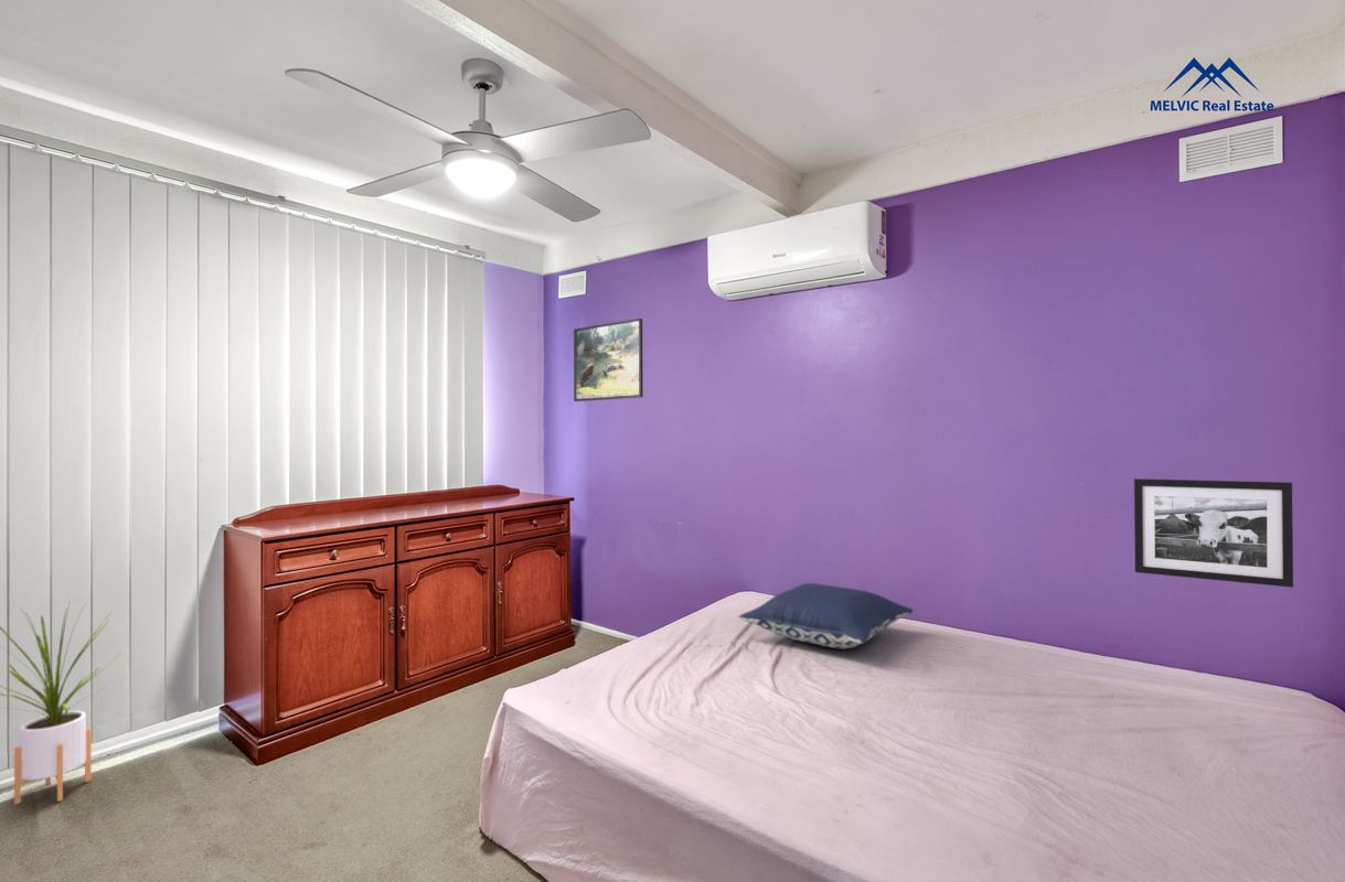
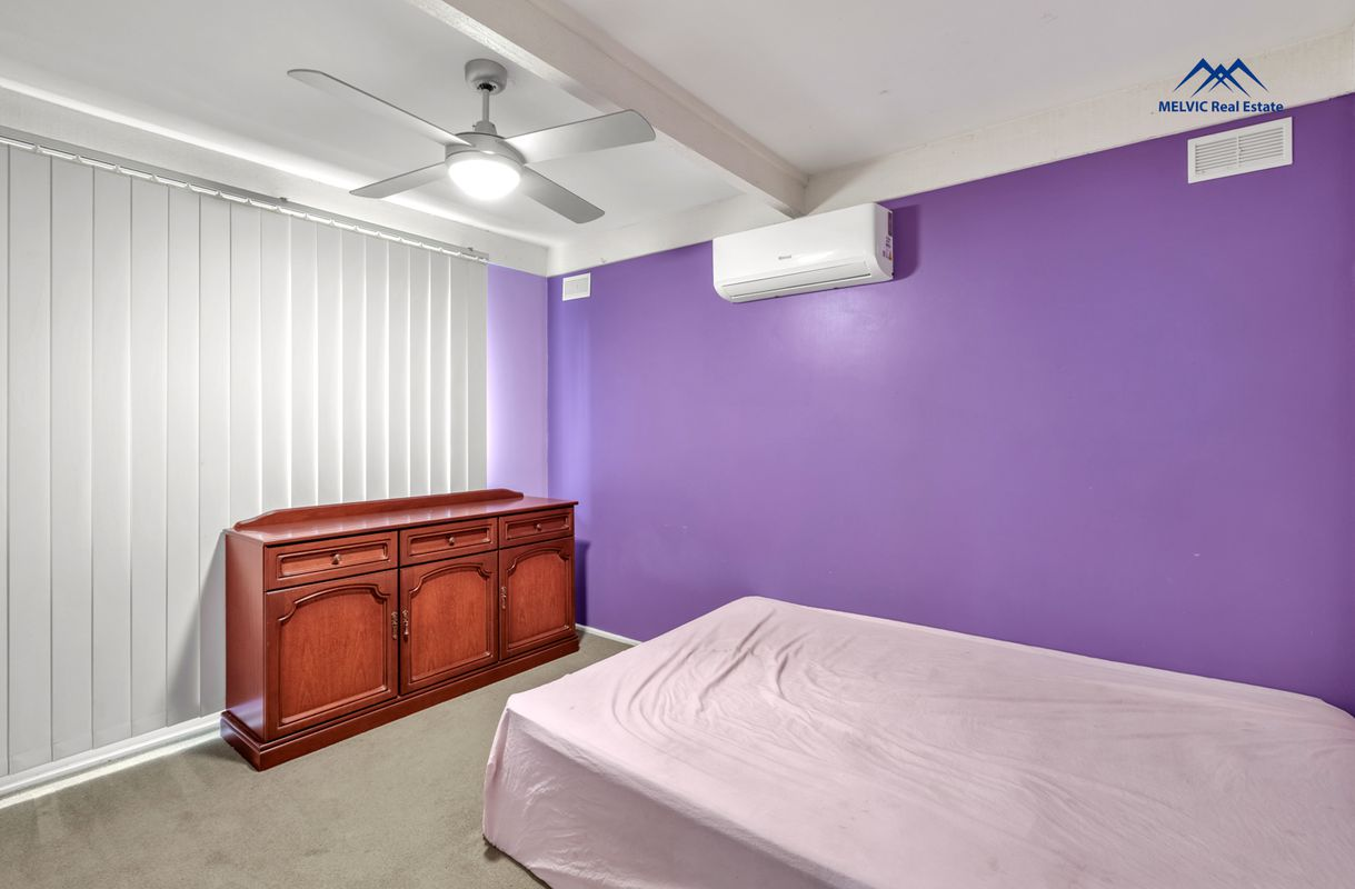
- house plant (55, 697)
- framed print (606, 362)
- picture frame (1208, 529)
- pillow (826, 613)
